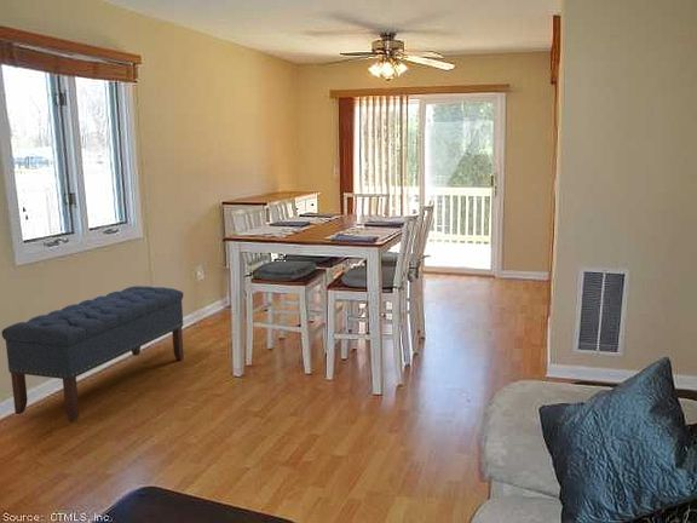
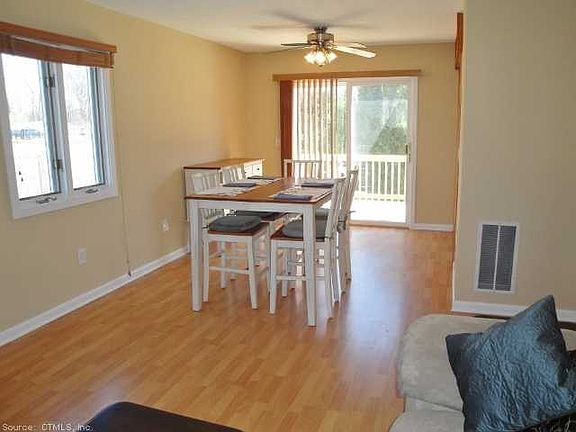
- bench (105, 343)
